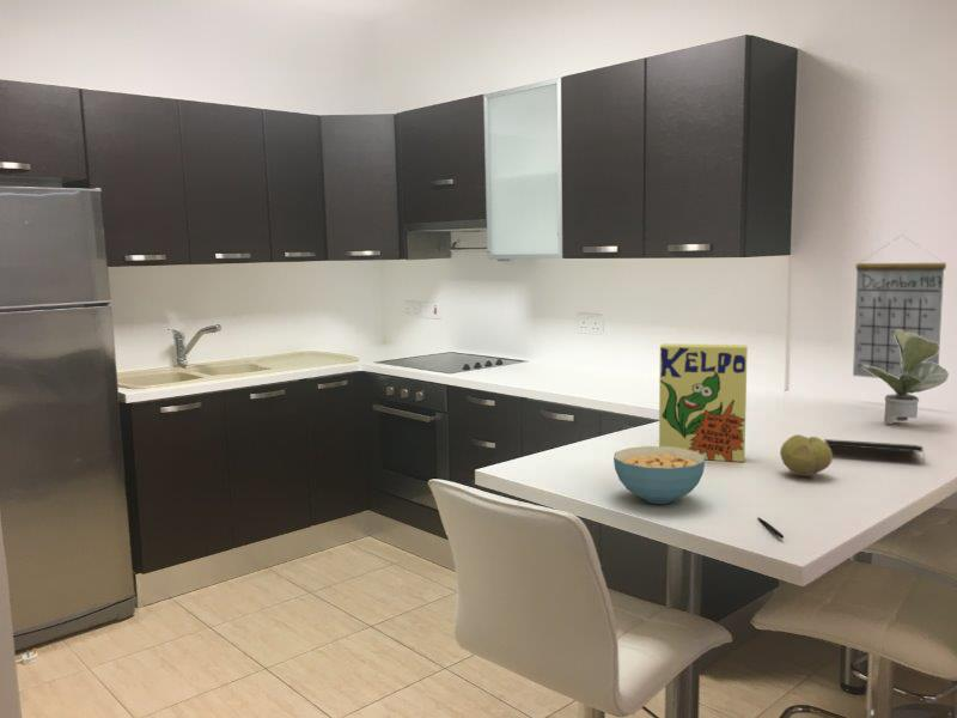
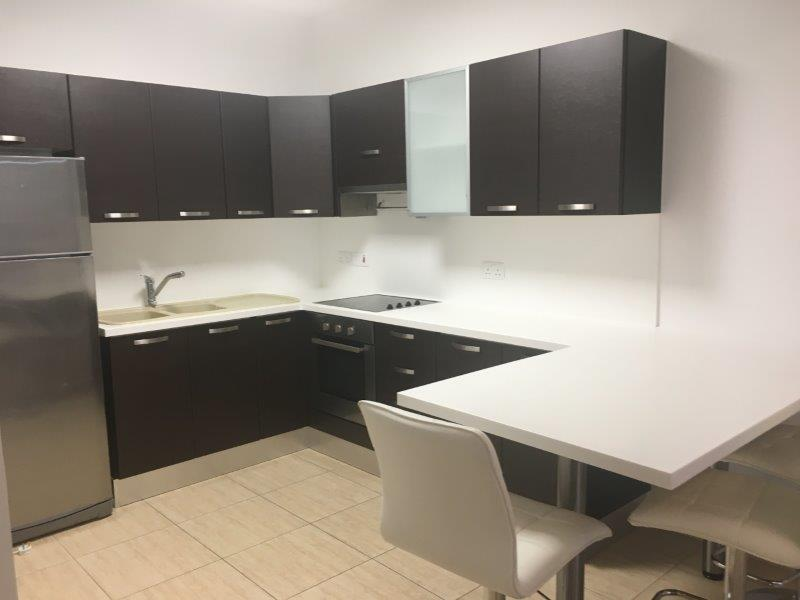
- fruit (805, 455)
- potted plant (907, 379)
- notepad (870, 445)
- cereal box (702, 401)
- cereal bowl (658, 477)
- pen (769, 525)
- calendar (897, 308)
